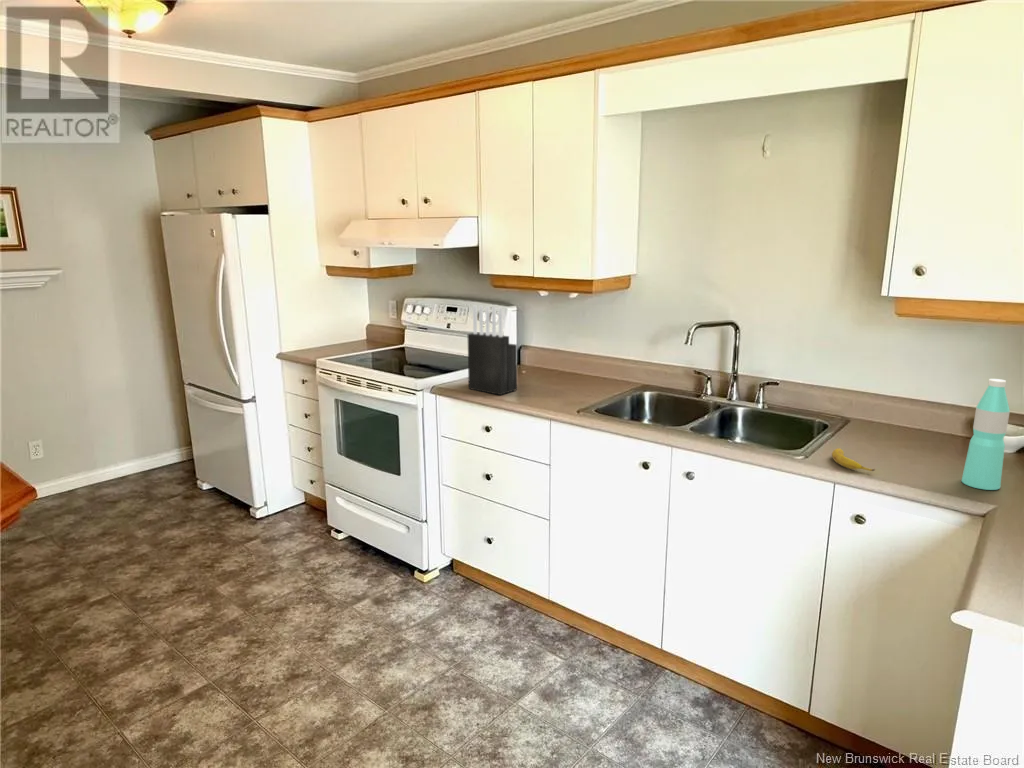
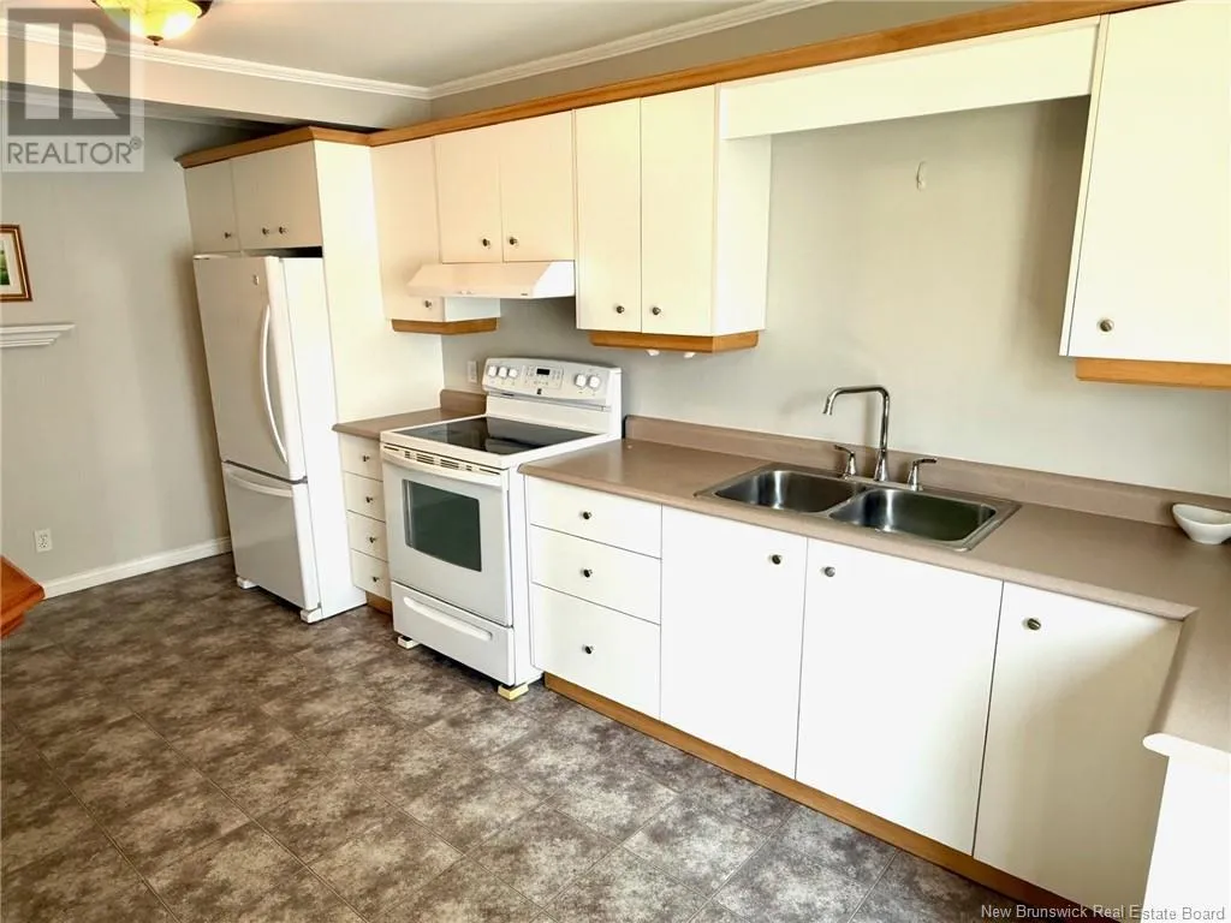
- water bottle (988, 433)
- knife block (493, 348)
- banana (850, 459)
